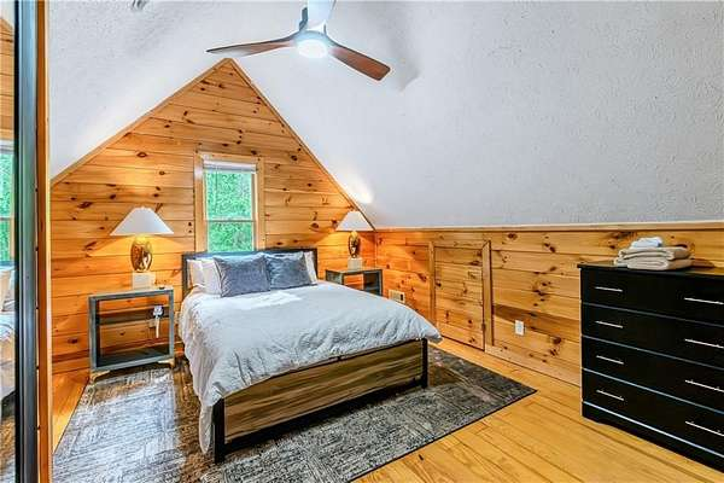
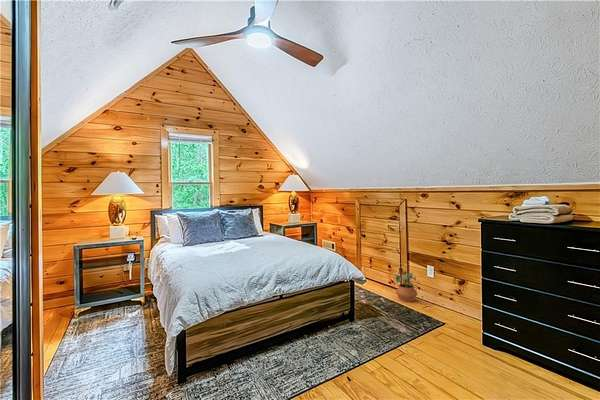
+ potted plant (407, 285)
